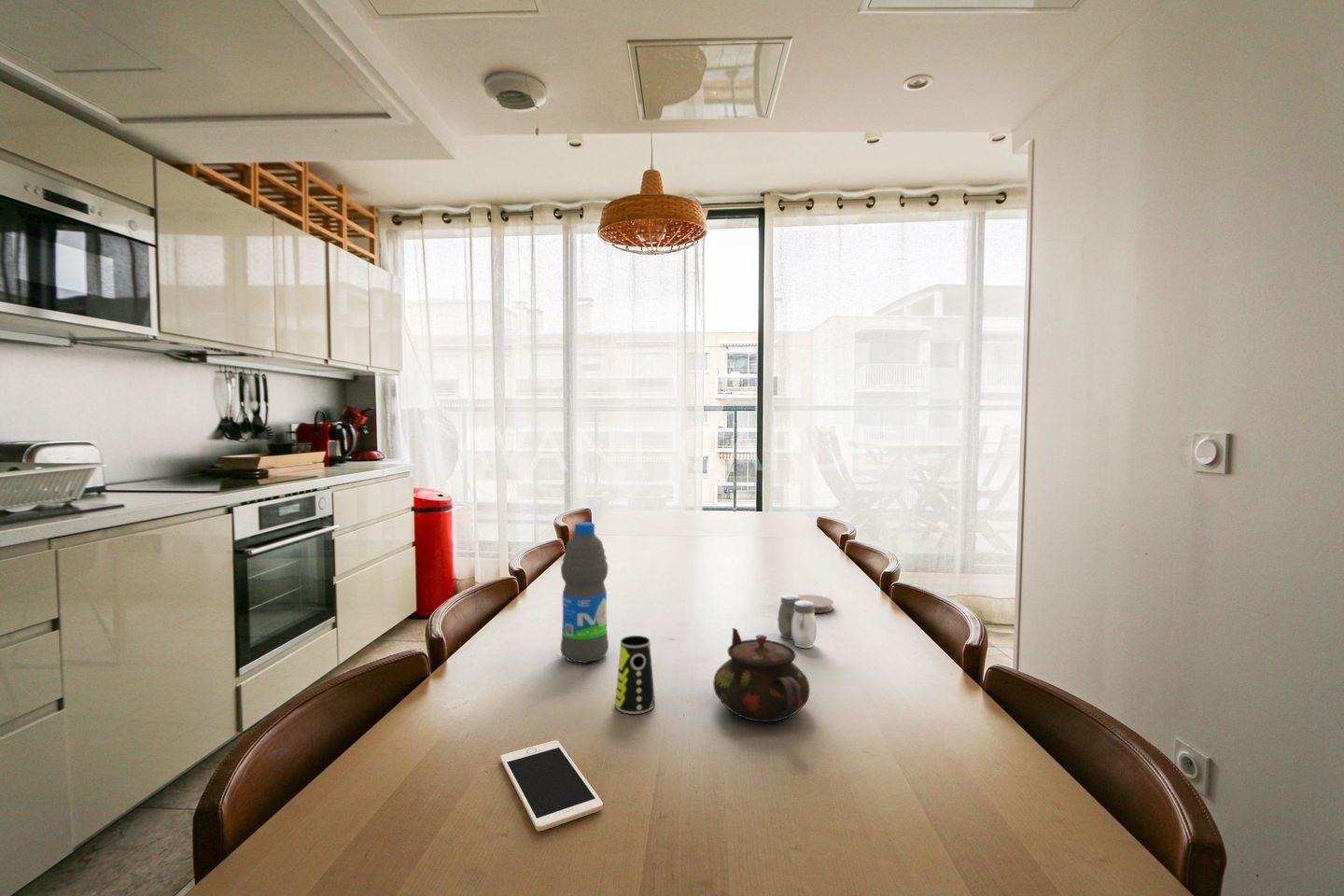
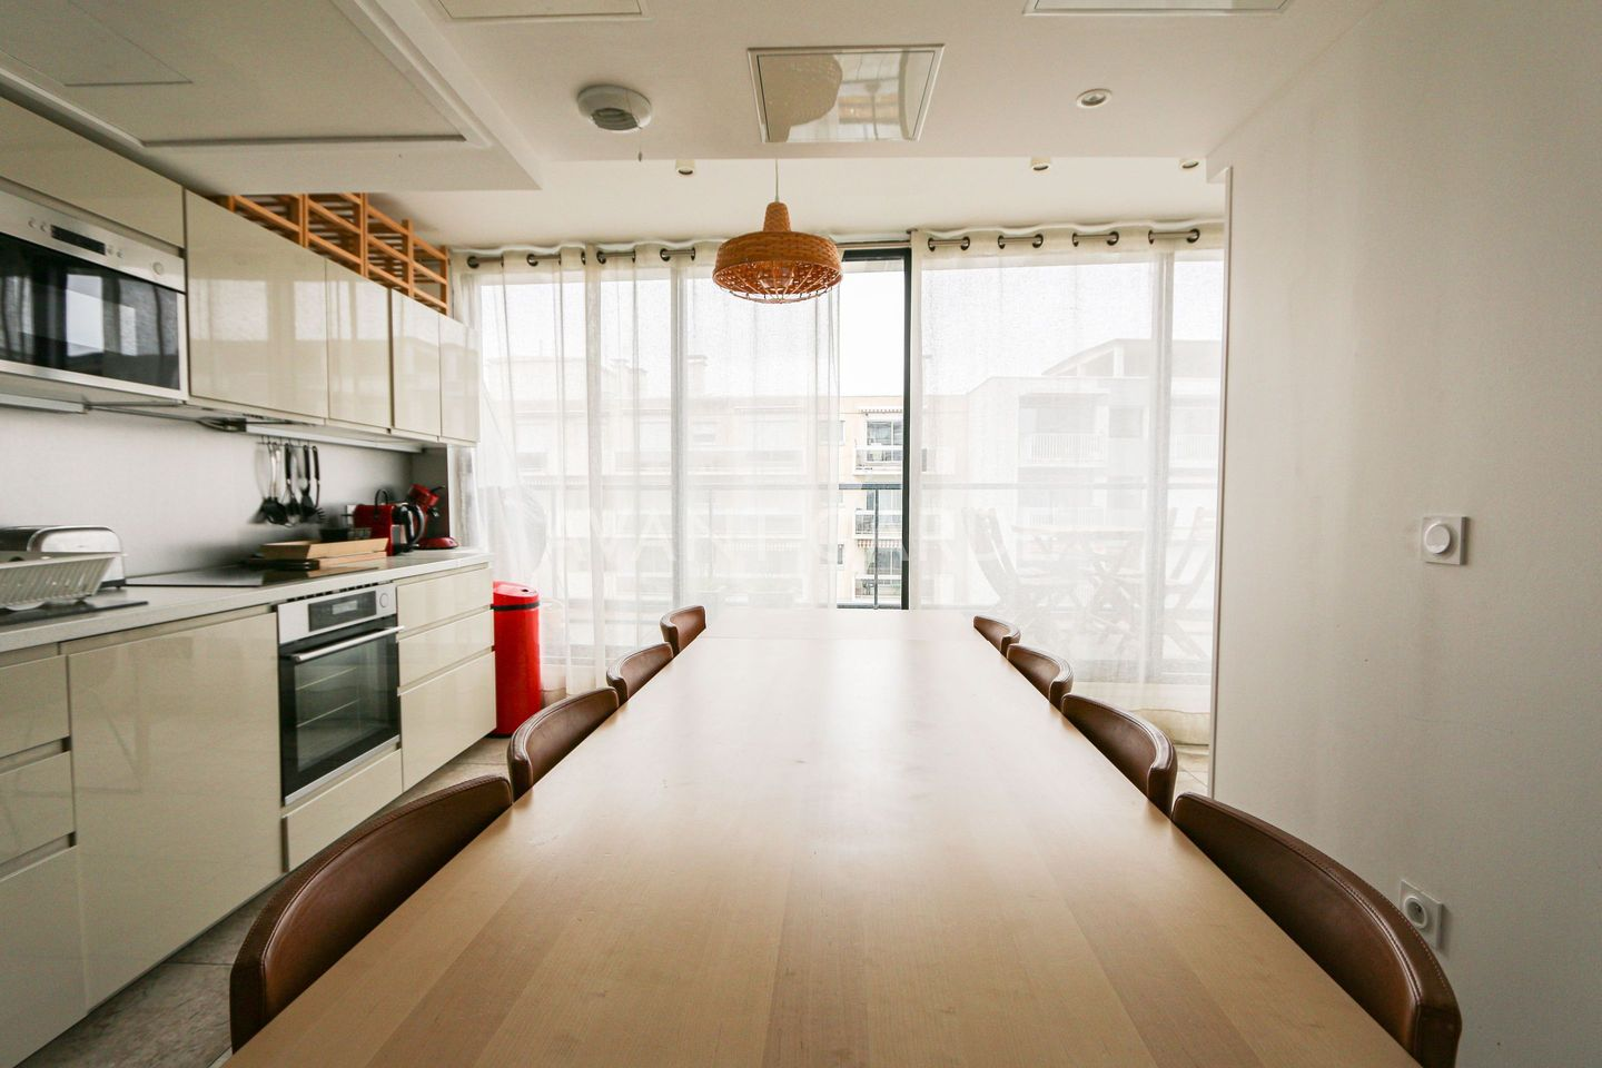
- water bottle (584, 590)
- salt and pepper shaker (796, 619)
- cell phone (548, 780)
- coaster (811, 602)
- cup (635, 672)
- teapot (760, 670)
